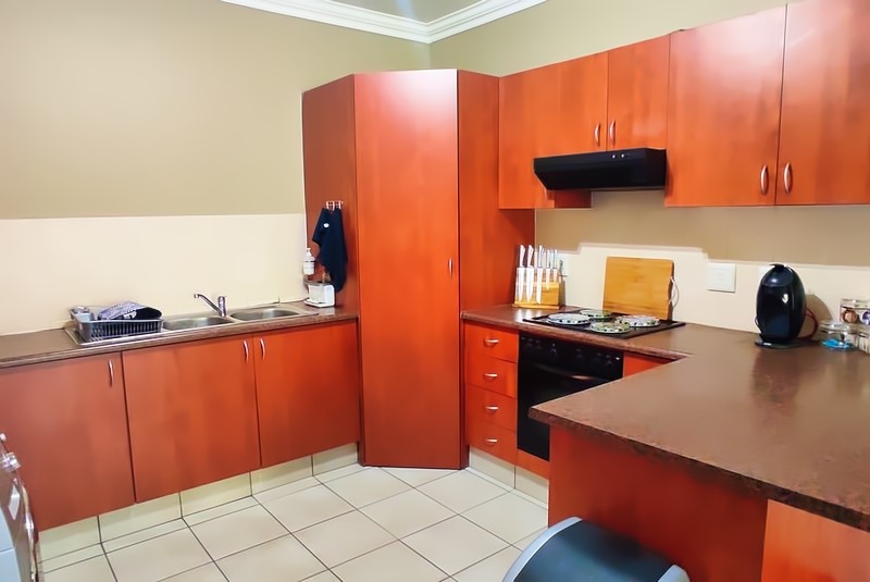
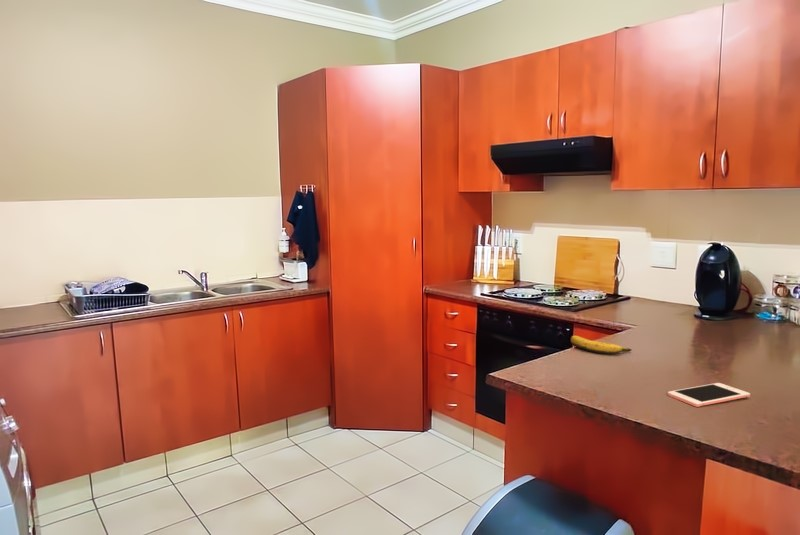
+ banana (599, 344)
+ cell phone (708, 394)
